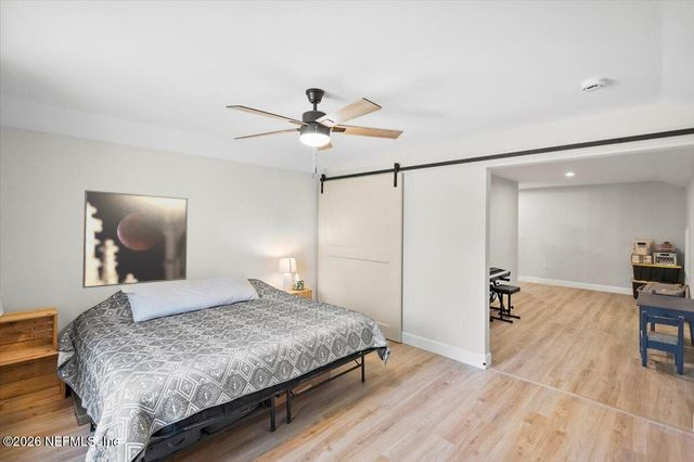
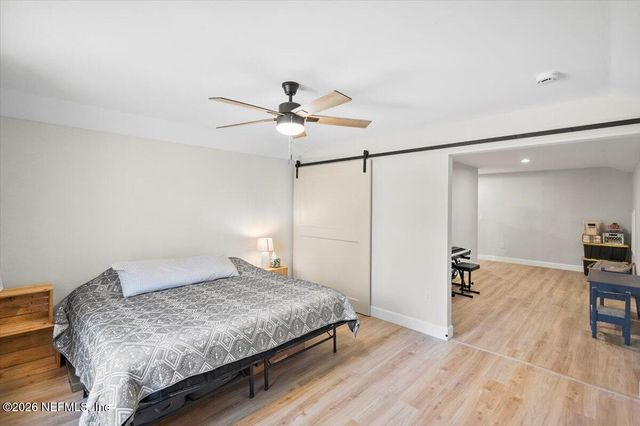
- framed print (140, 239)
